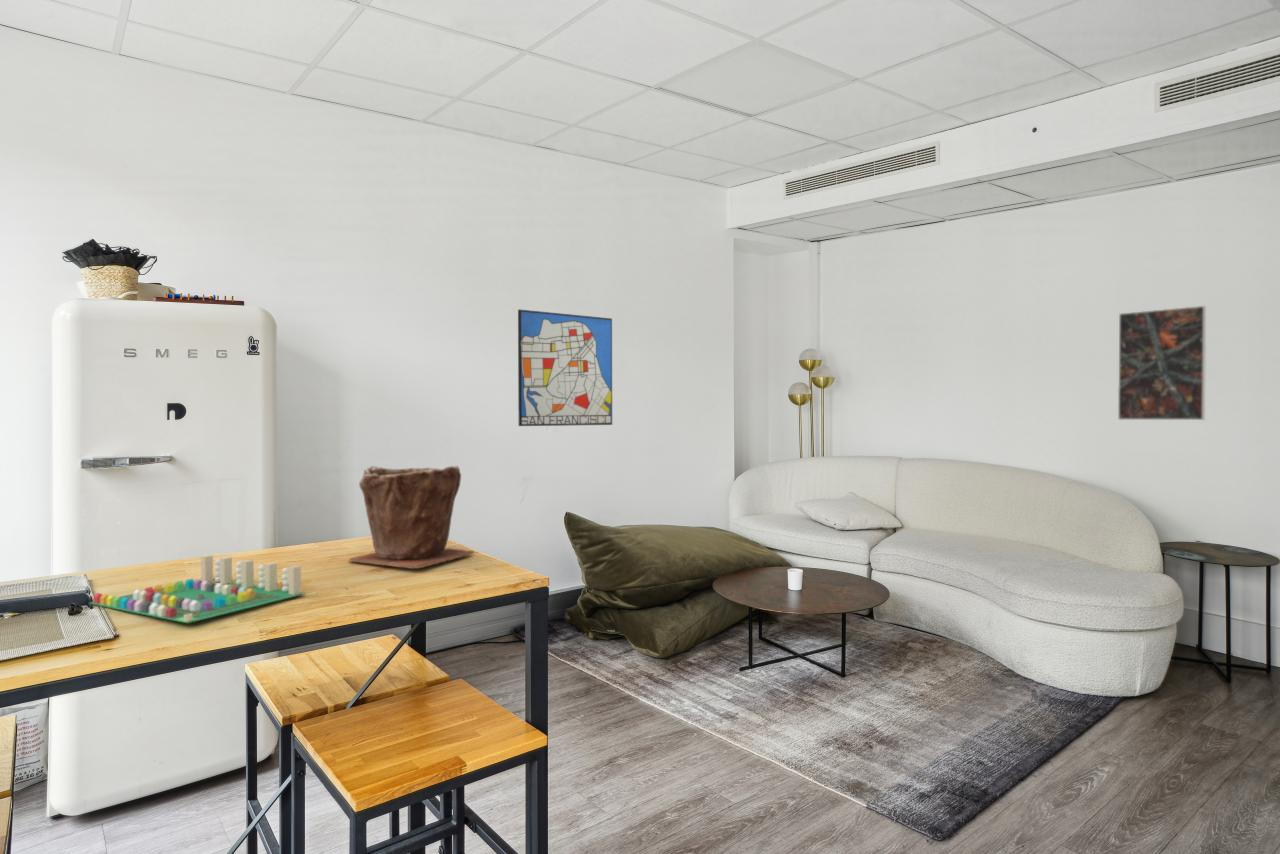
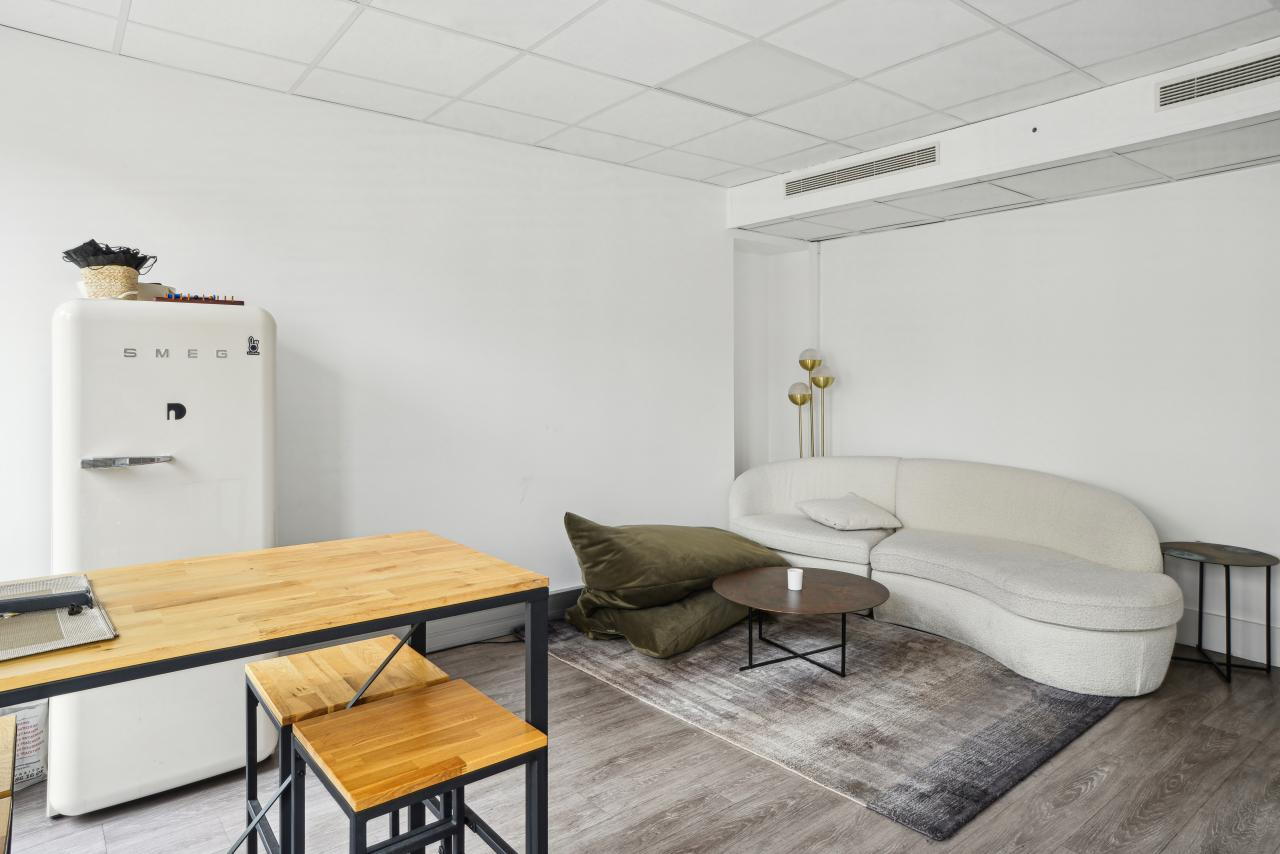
- board game (199, 584)
- wall art (567, 369)
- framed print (1160, 364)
- plant pot (413, 511)
